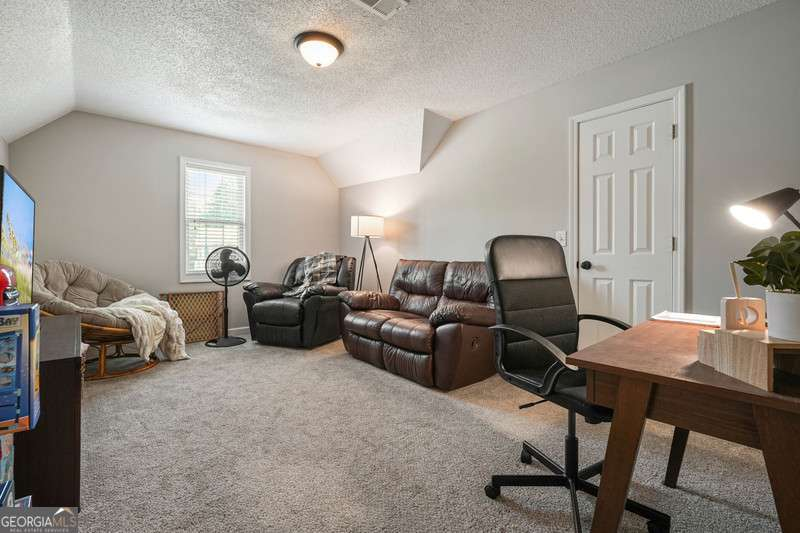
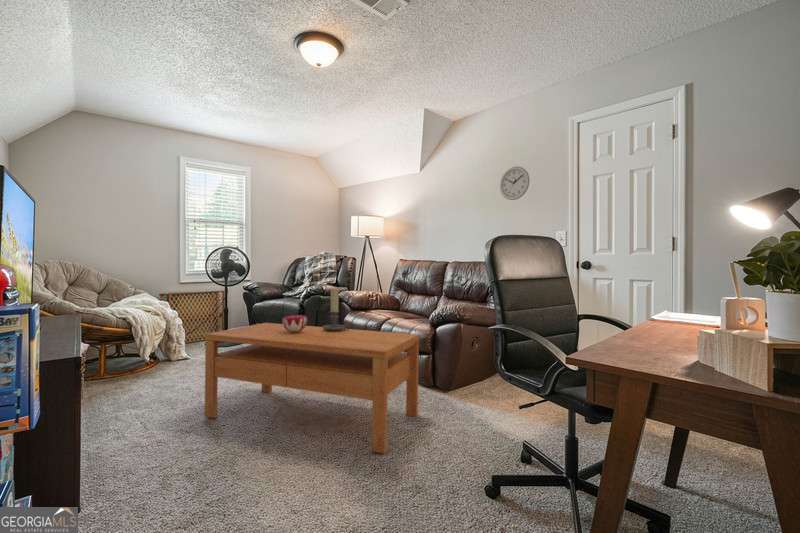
+ decorative bowl (294, 323)
+ coffee table (312, 375)
+ wall clock (513, 183)
+ candle holder (336, 308)
